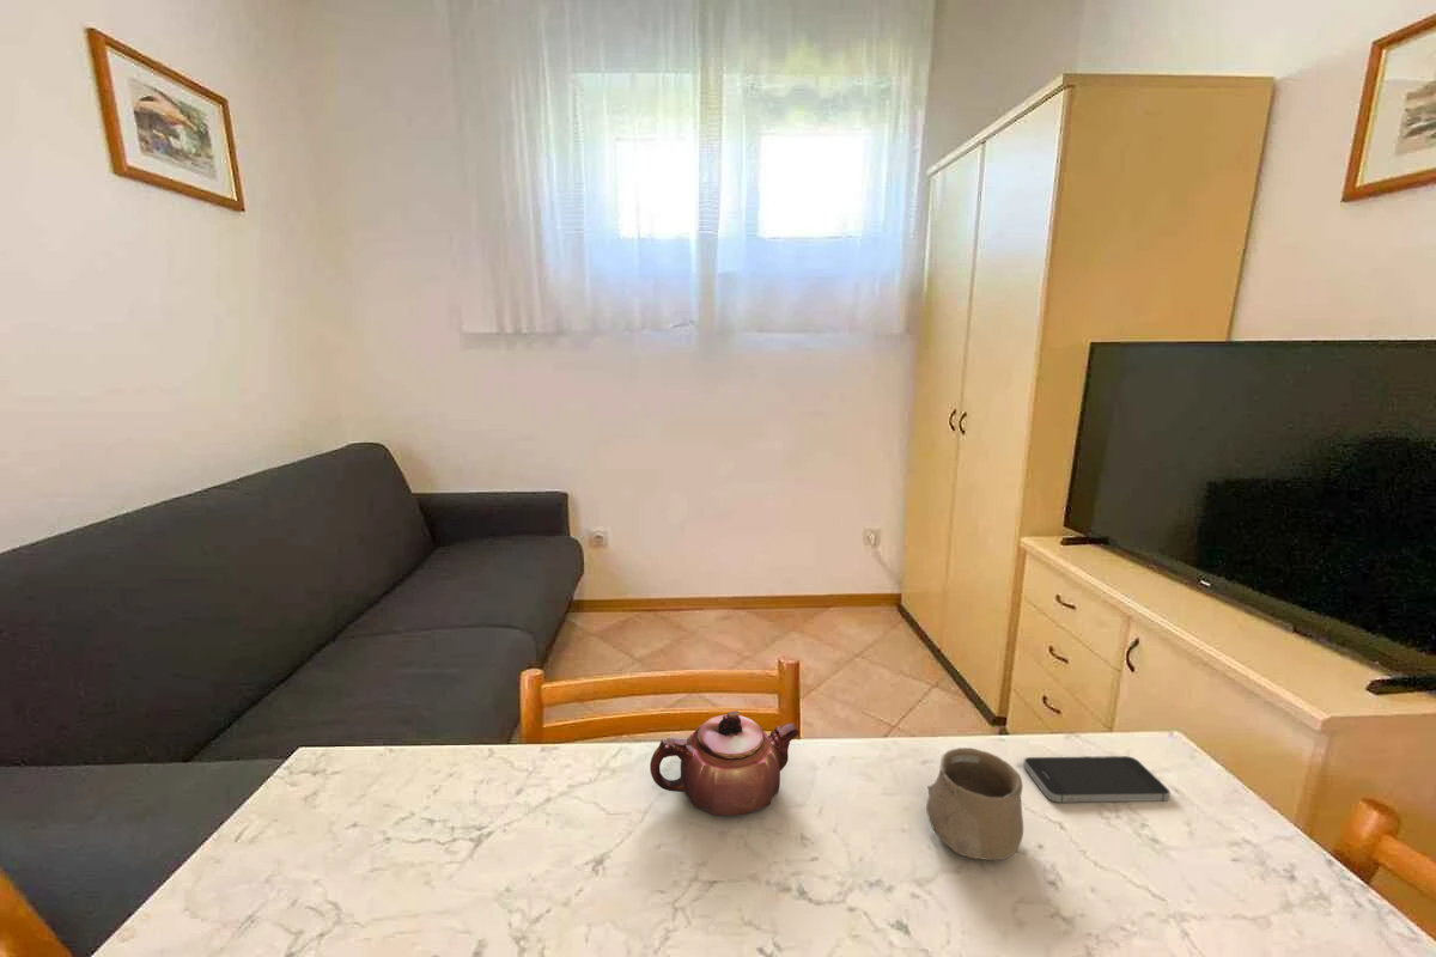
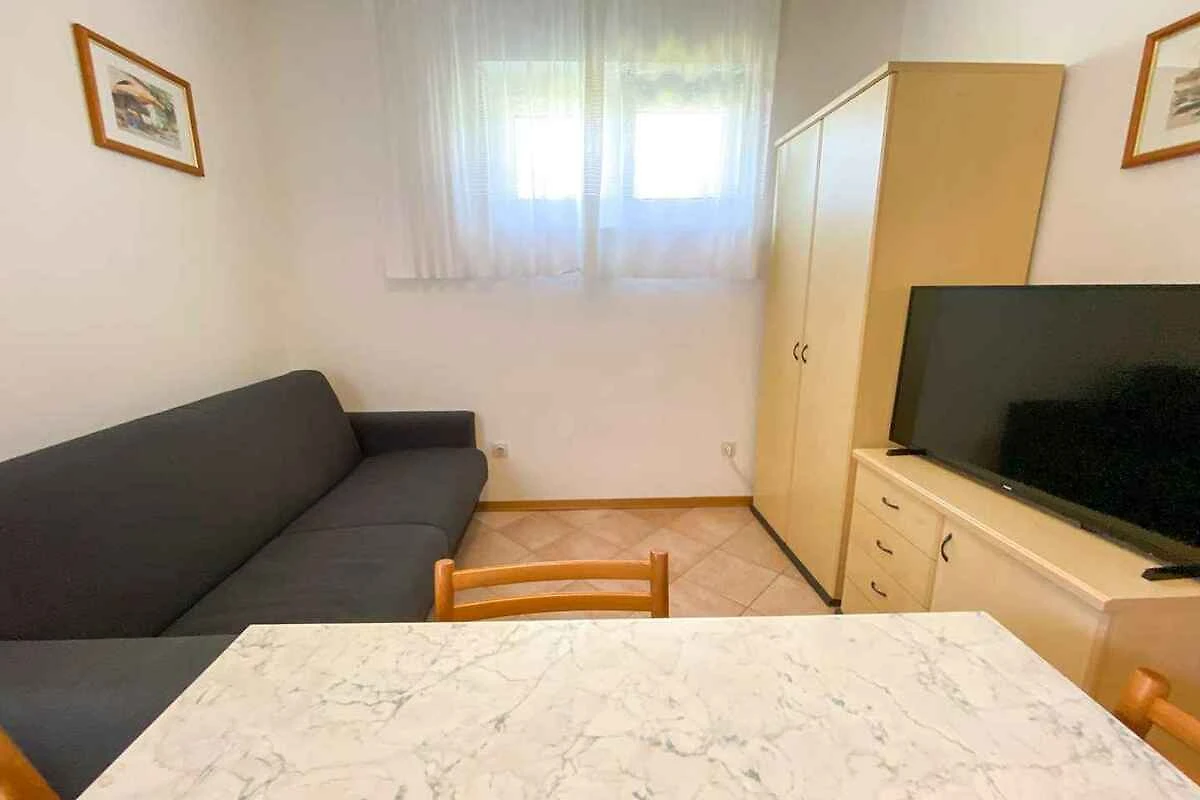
- teapot (725, 750)
- cup (975, 805)
- smartphone (1094, 778)
